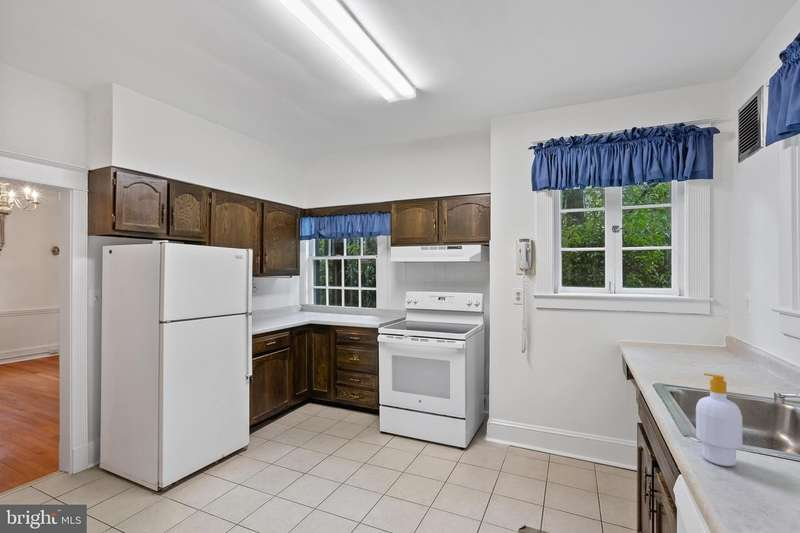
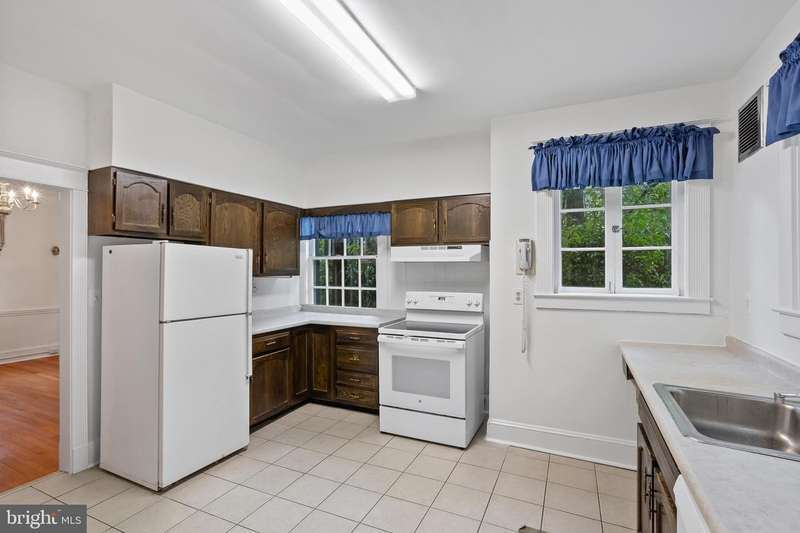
- soap bottle (718, 418)
